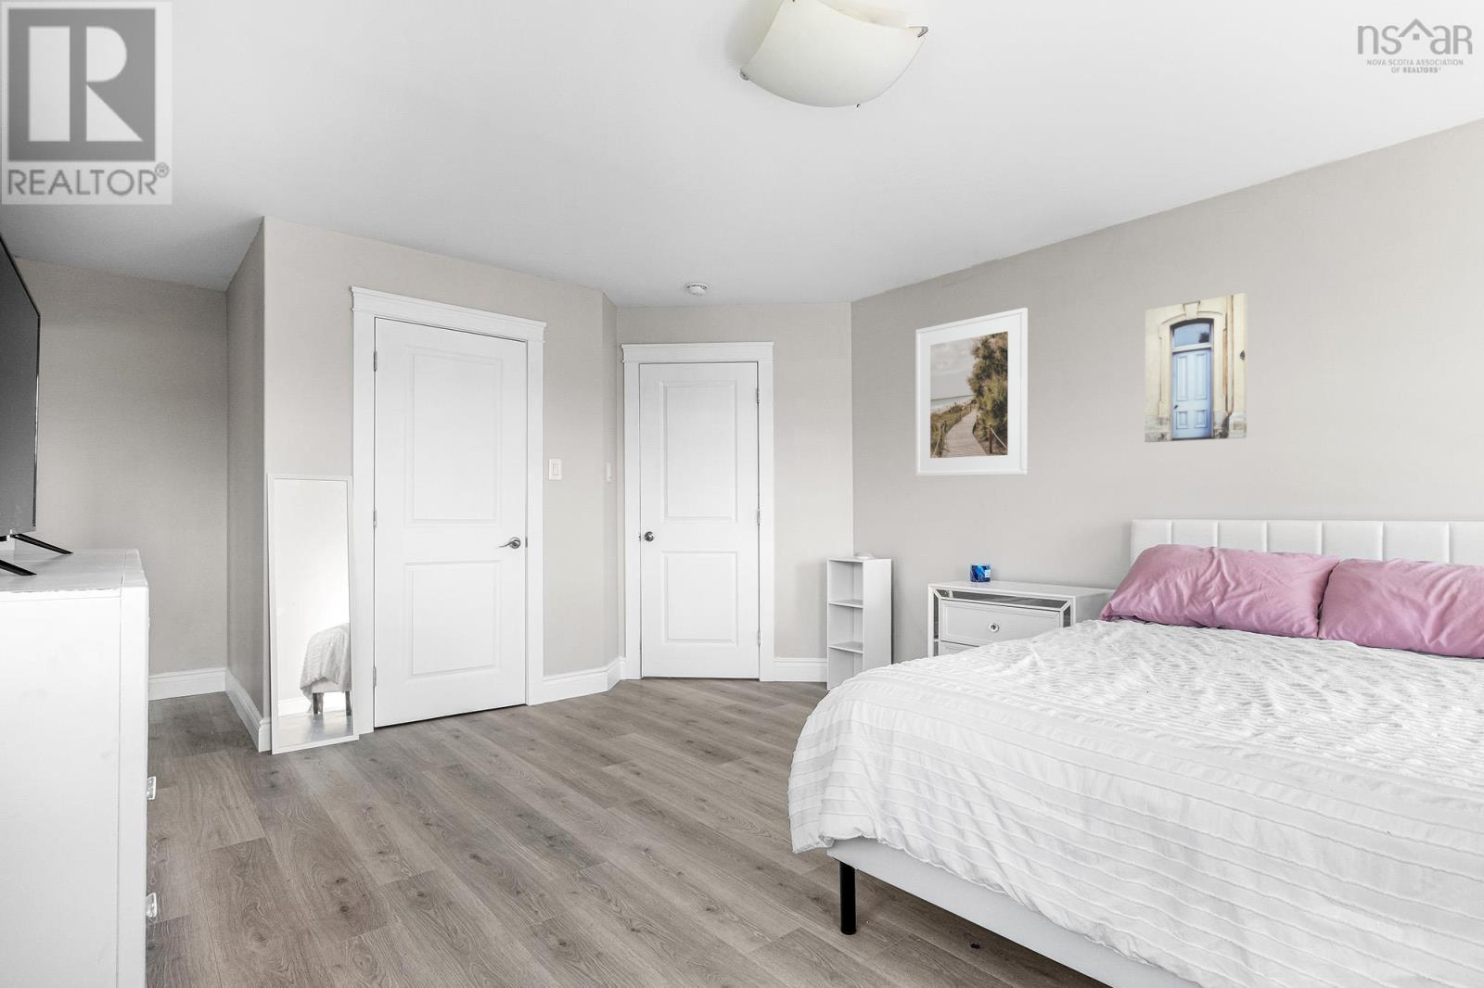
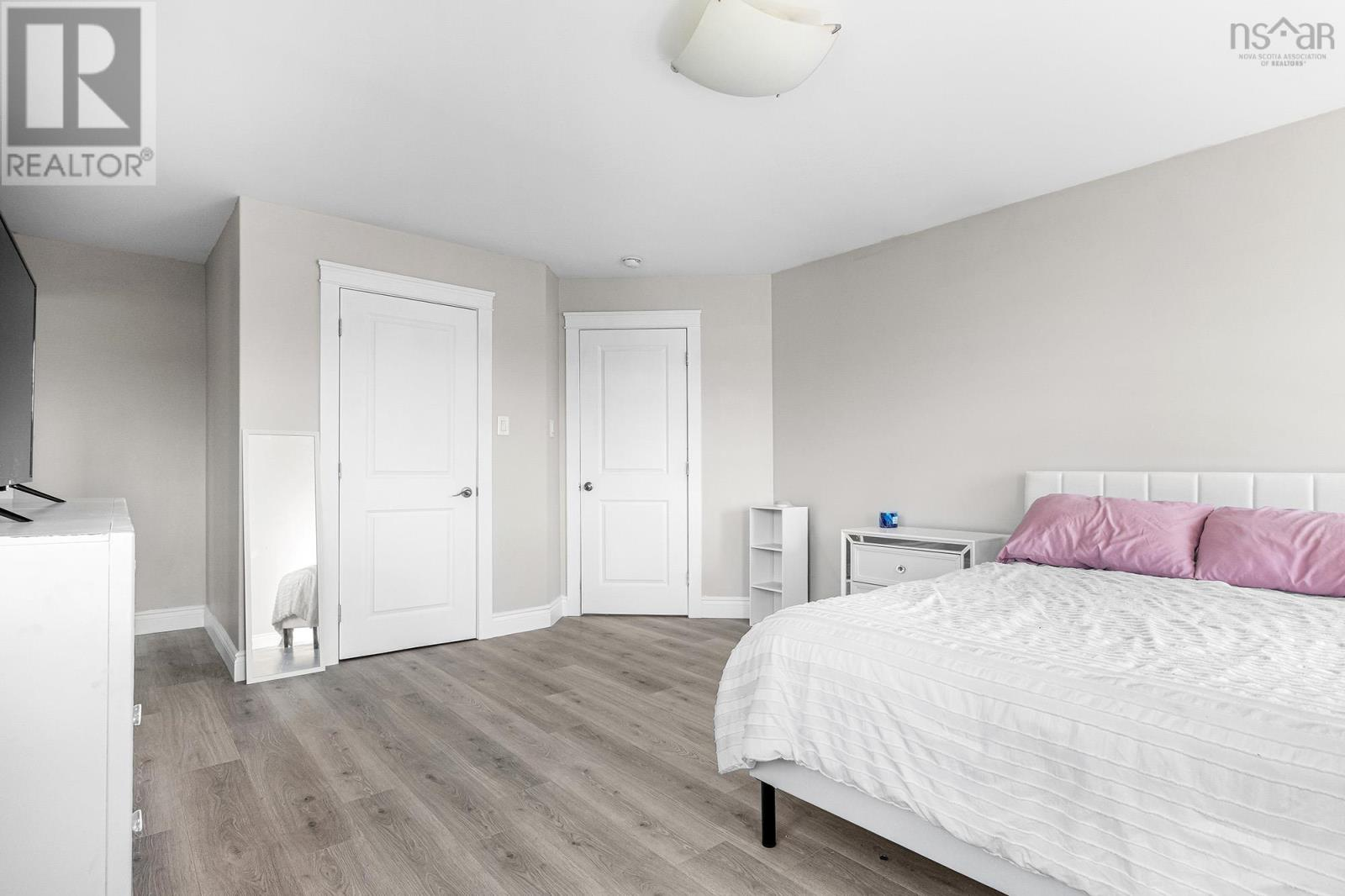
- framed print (968, 398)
- wall art (1194, 370)
